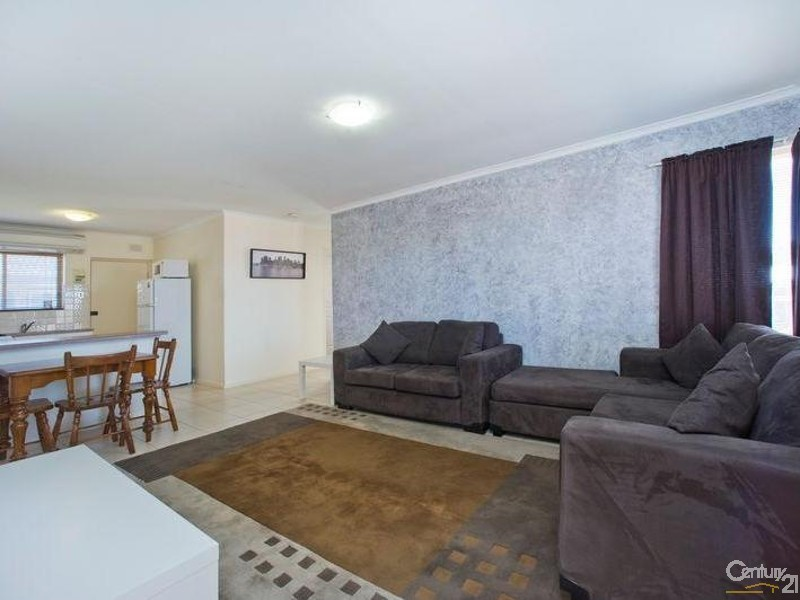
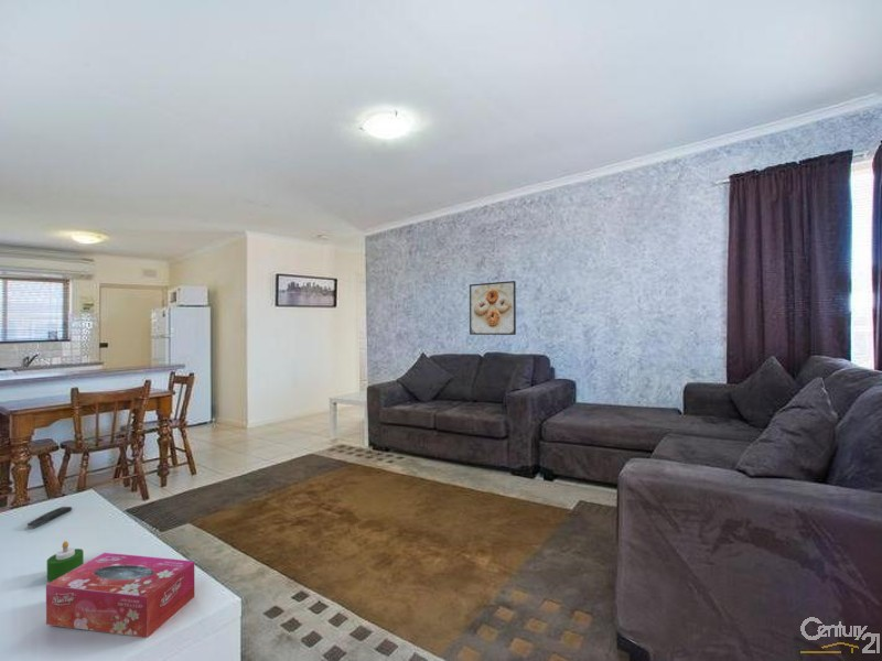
+ remote control (49, 516)
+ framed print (492, 308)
+ candle (65, 557)
+ tissue box (123, 590)
